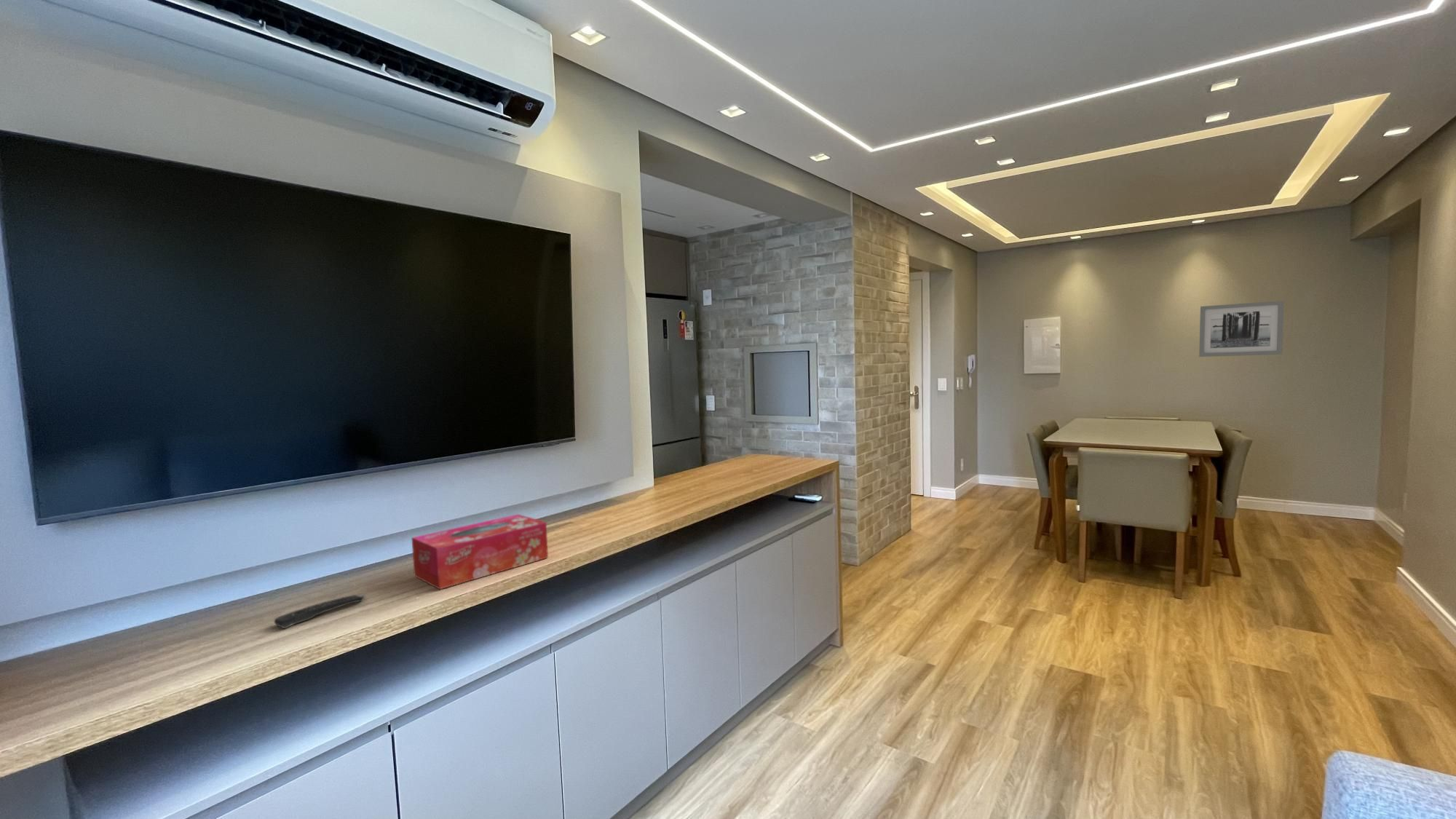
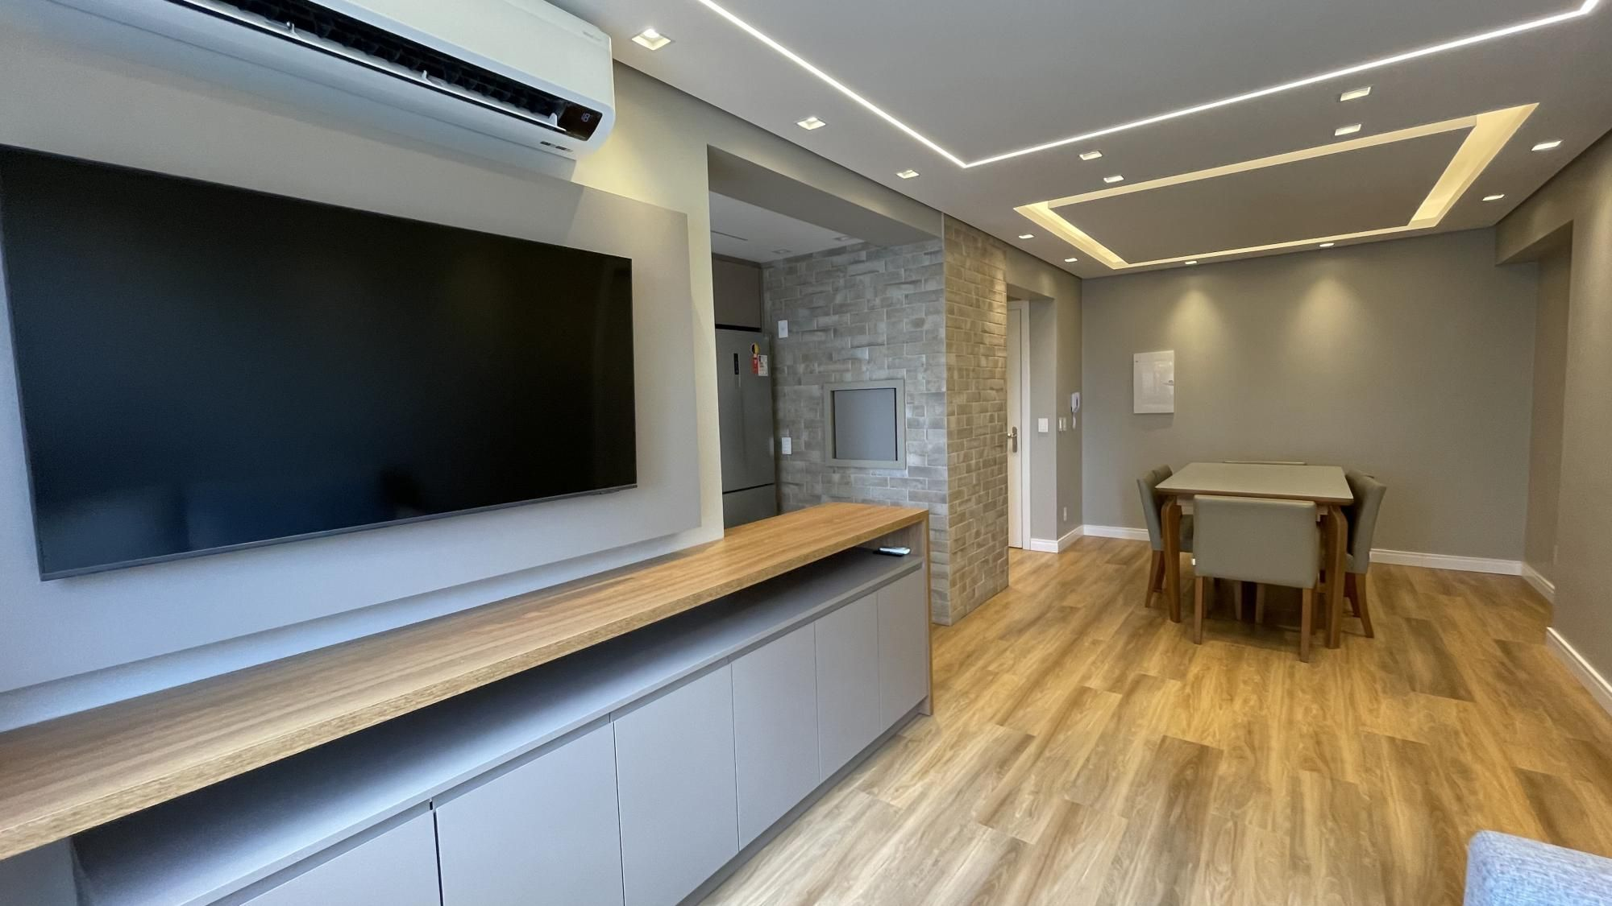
- wall art (1240, 330)
- tissue box (482, 547)
- remote control (323, 608)
